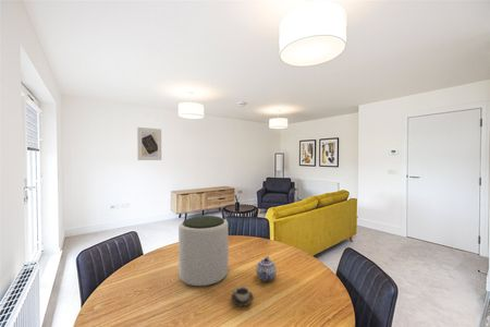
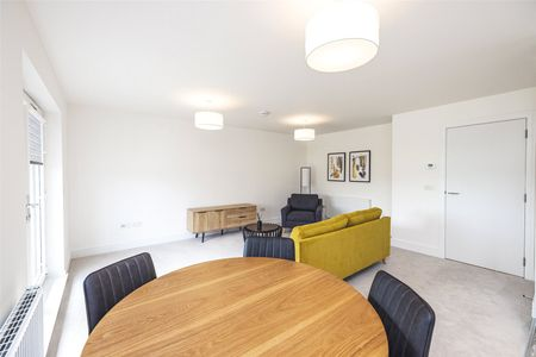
- plant pot (204, 247)
- teapot (266, 267)
- cup (242, 295)
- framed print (149, 144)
